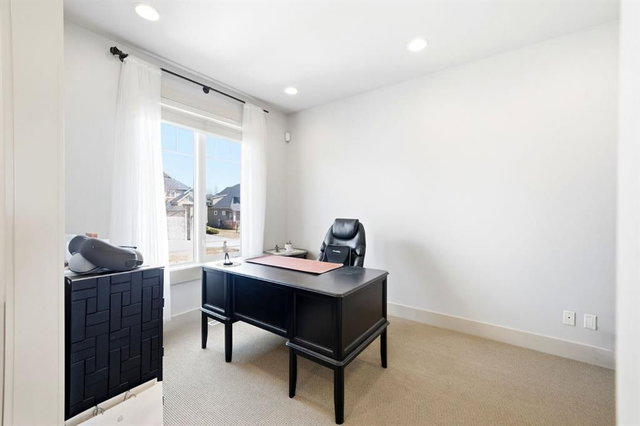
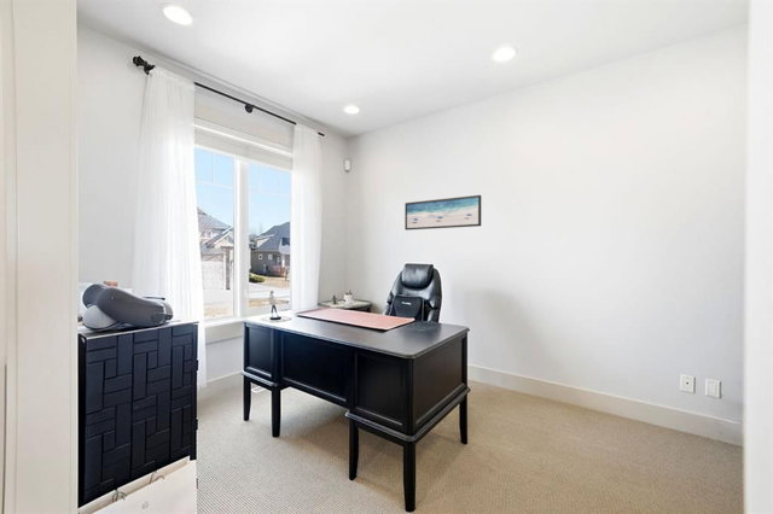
+ wall art (440, 214)
